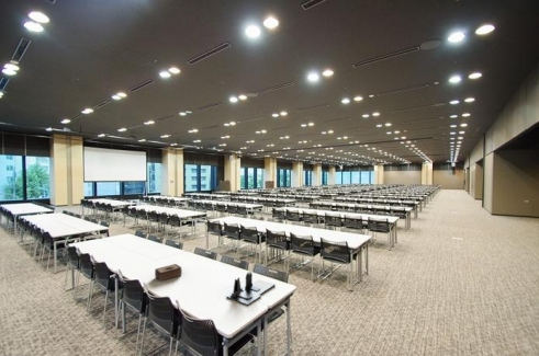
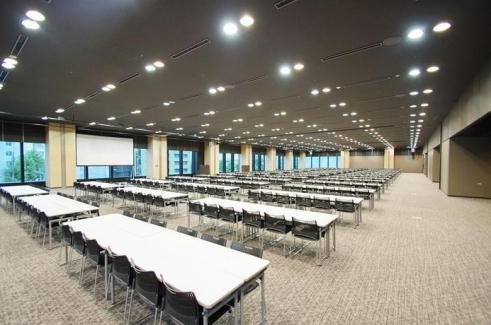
- desk organizer (252, 283)
- tissue box (168, 272)
